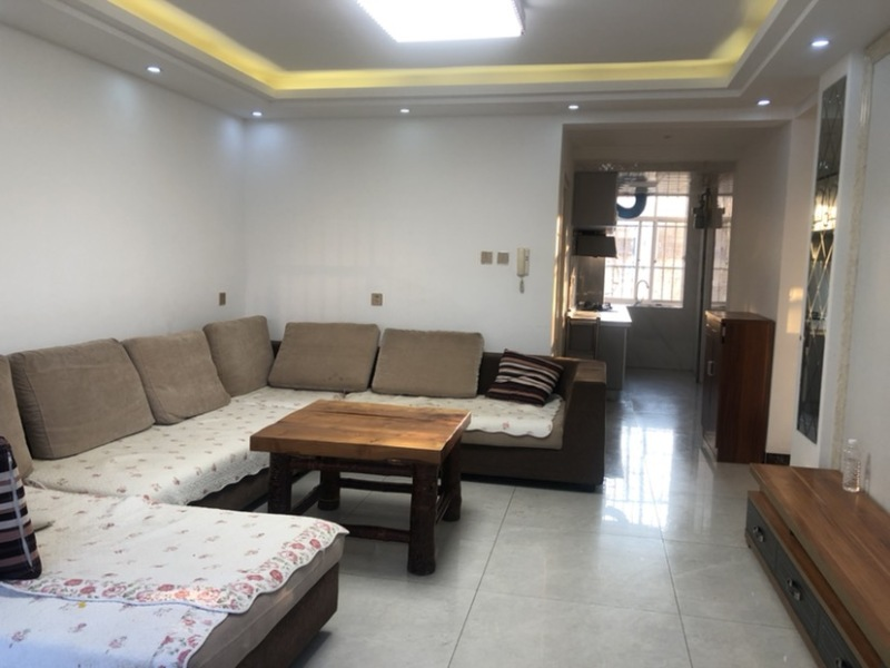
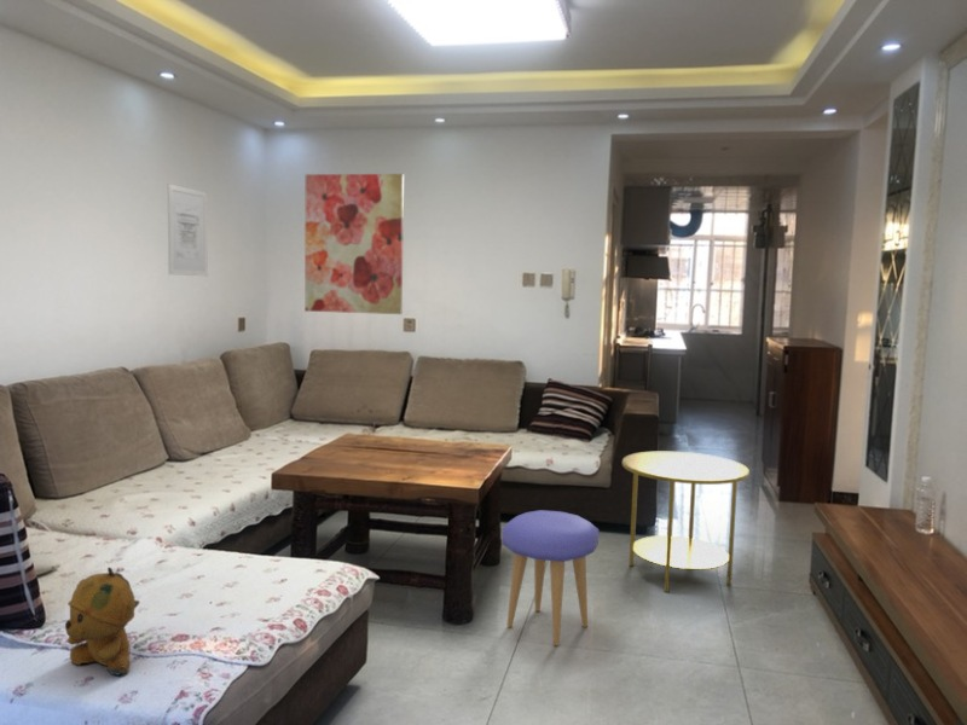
+ stuffed bear (103, 615)
+ wall art (353, 244)
+ wall art (187, 232)
+ stool (550, 572)
+ side table (689, 520)
